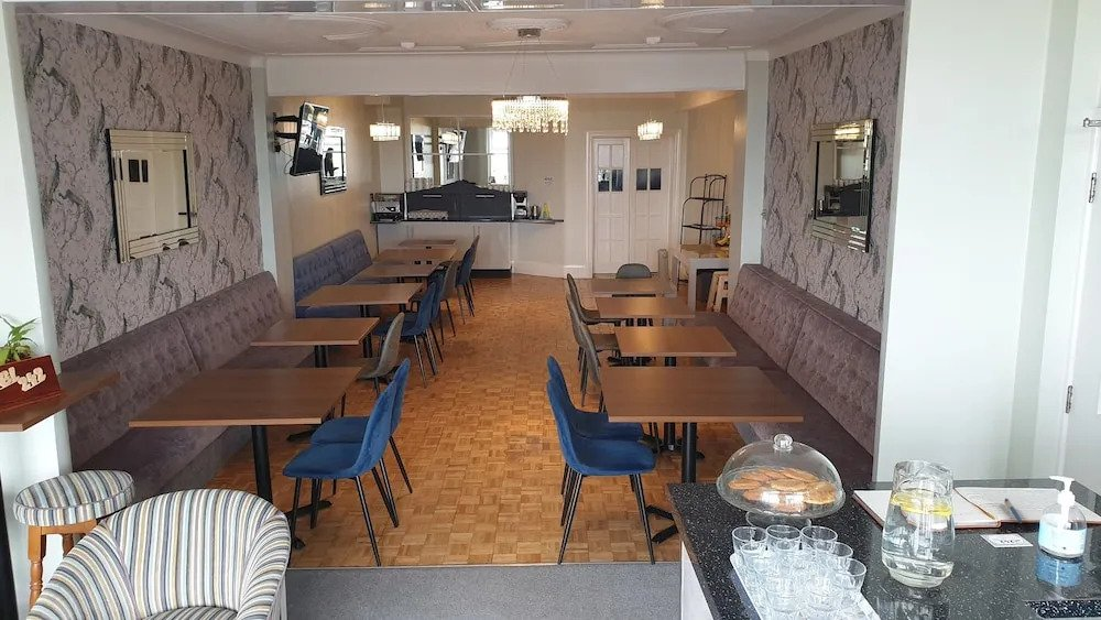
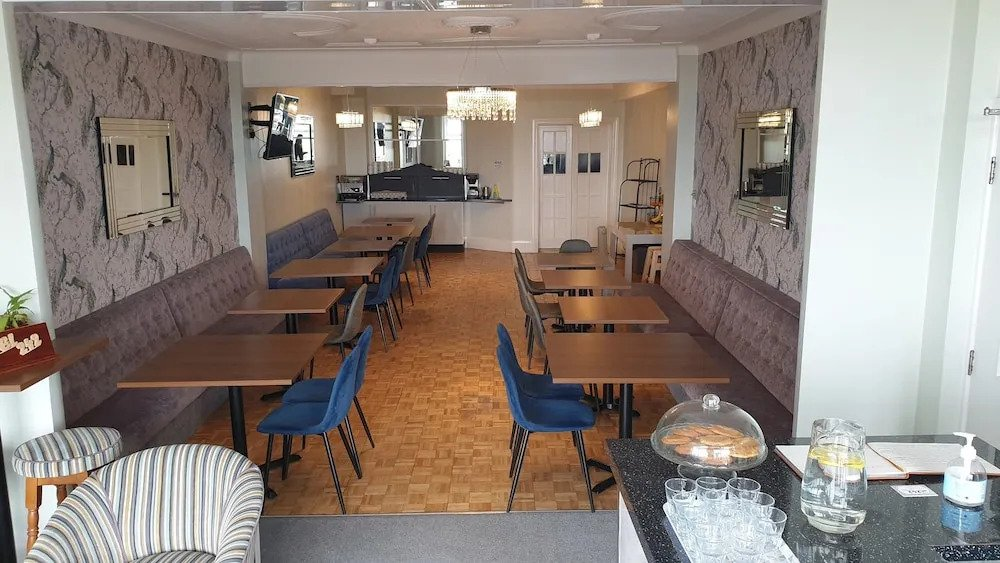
- pen (1012, 510)
